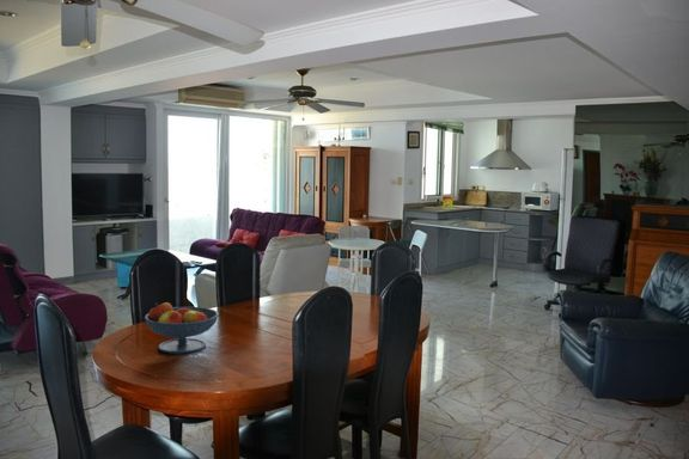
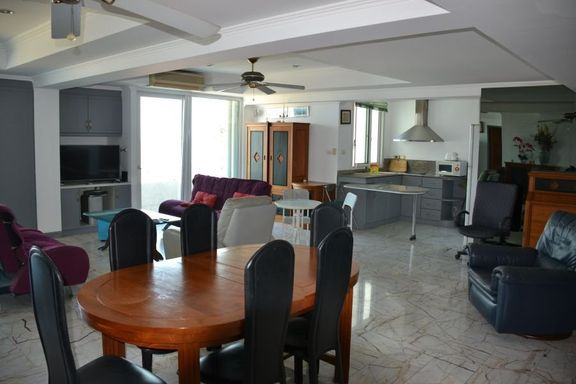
- fruit bowl (182, 325)
